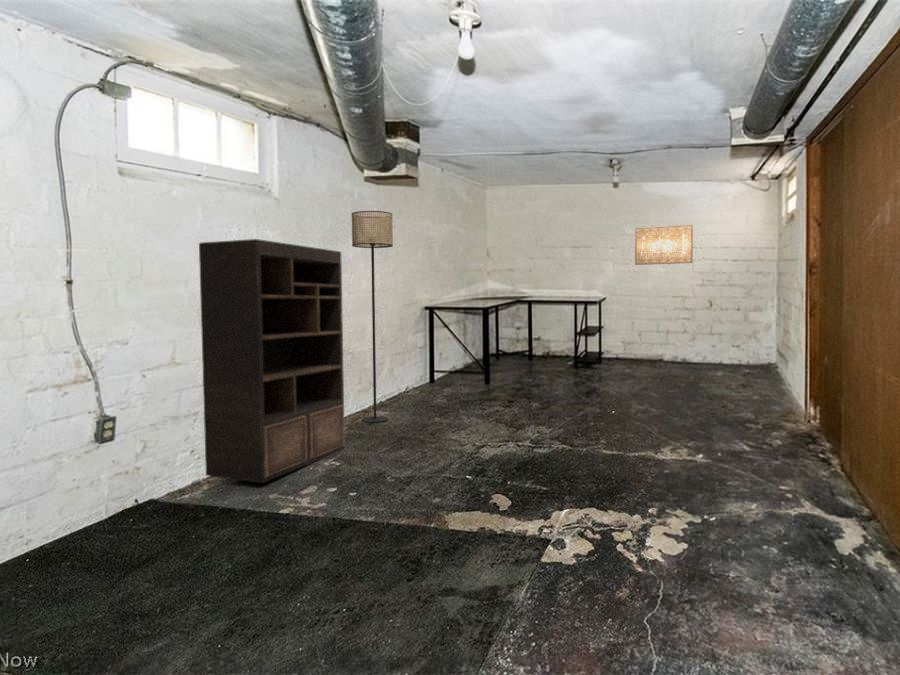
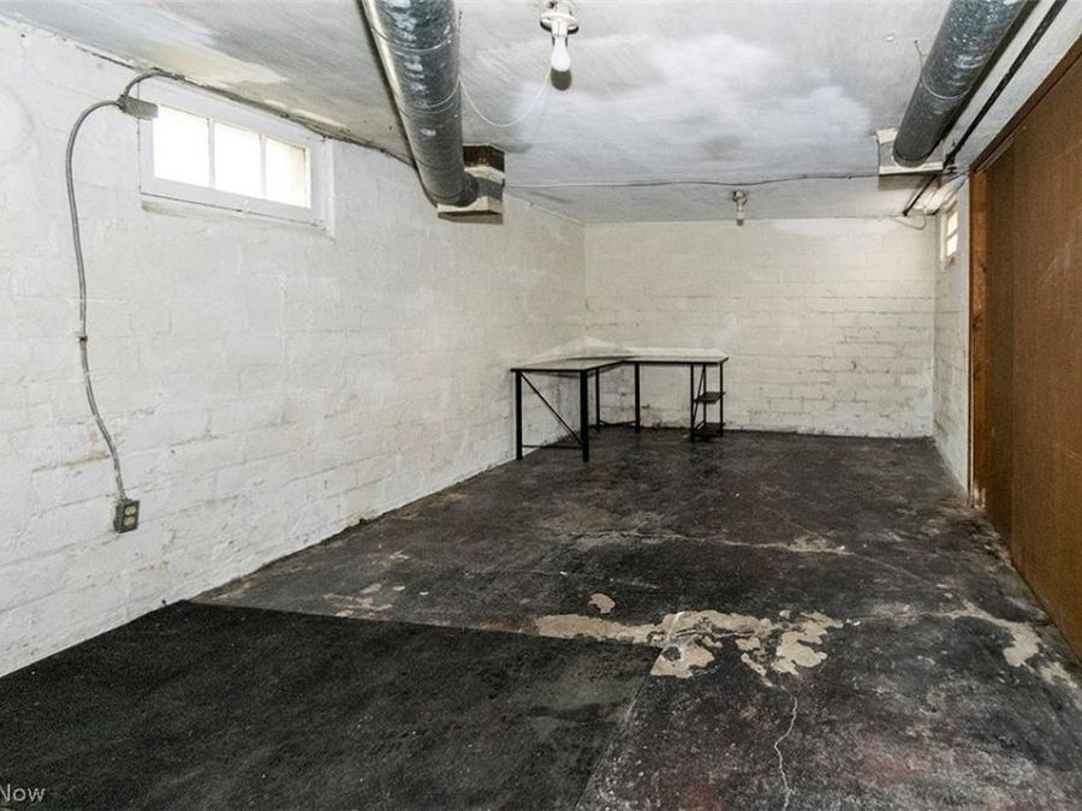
- wall art (663, 245)
- bookshelf (279, 355)
- floor lamp (373, 317)
